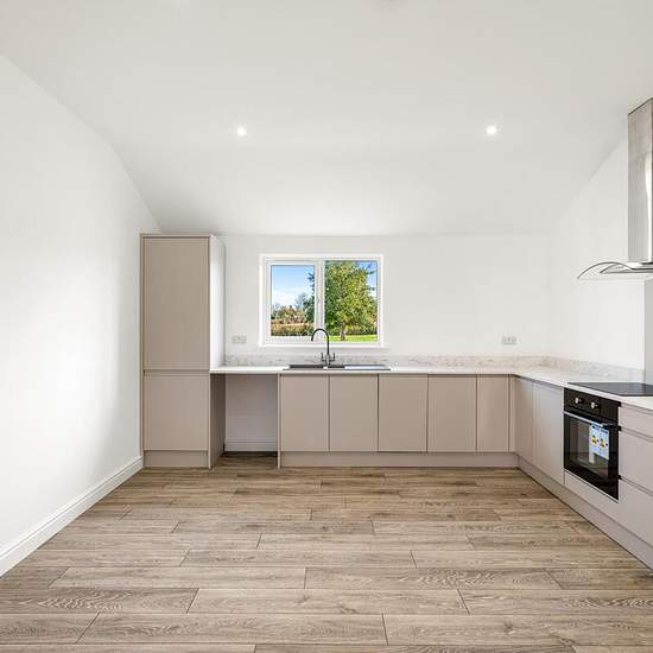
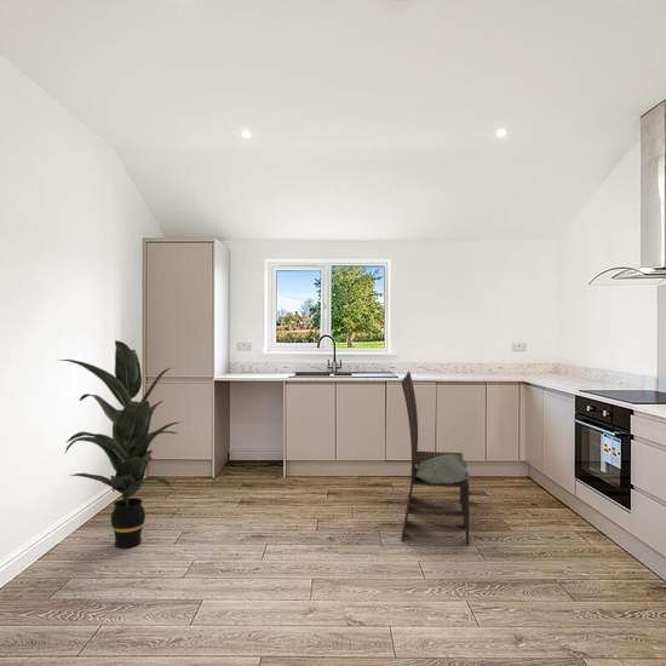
+ indoor plant (120, 442)
+ dining chair (435, 452)
